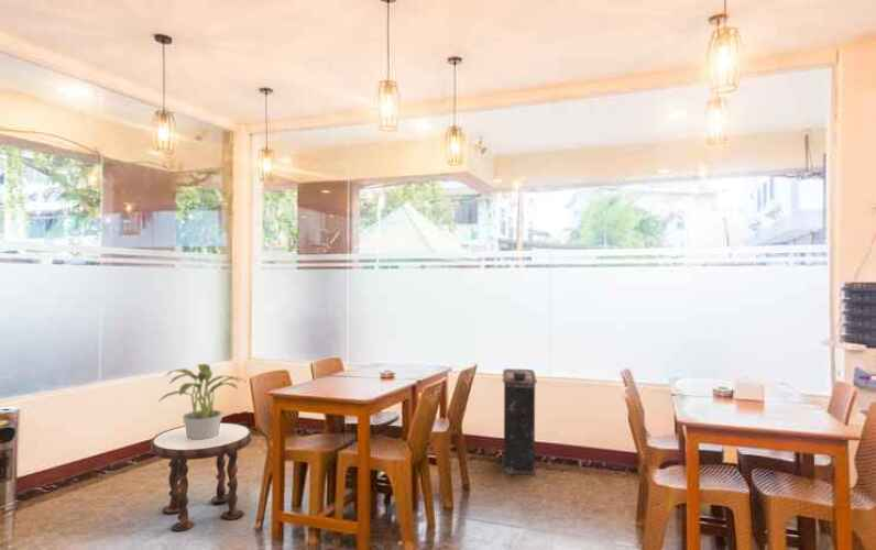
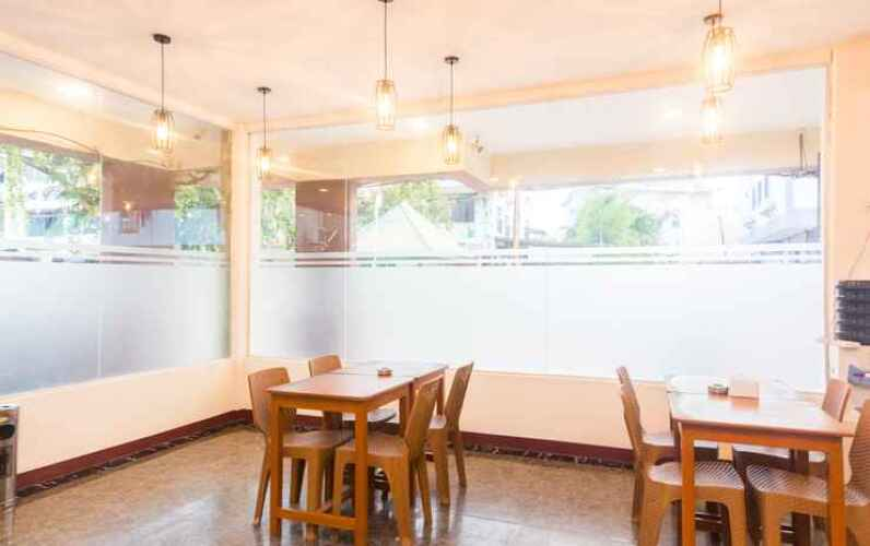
- side table (217, 475)
- potted plant (204, 400)
- oil can (518, 417)
